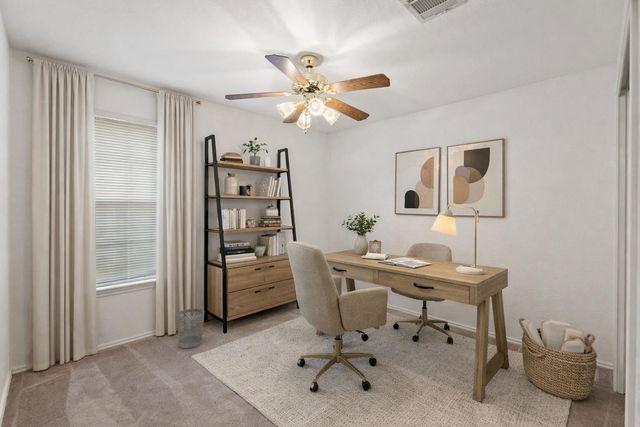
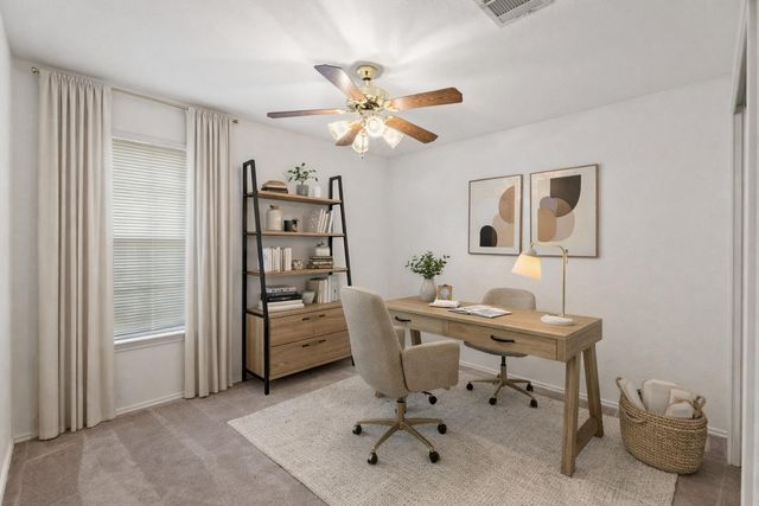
- wastebasket (190, 328)
